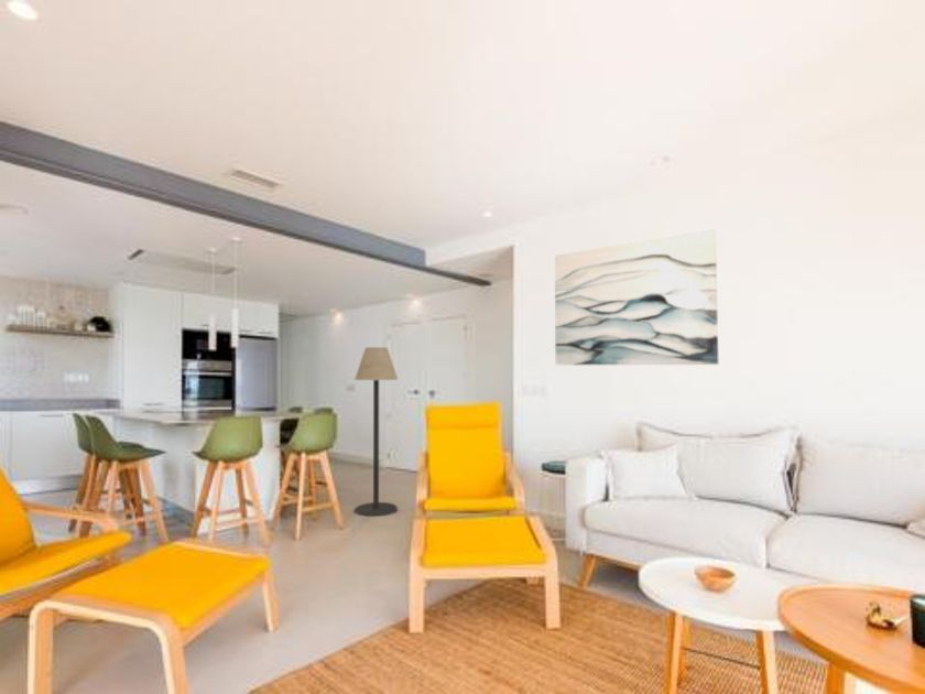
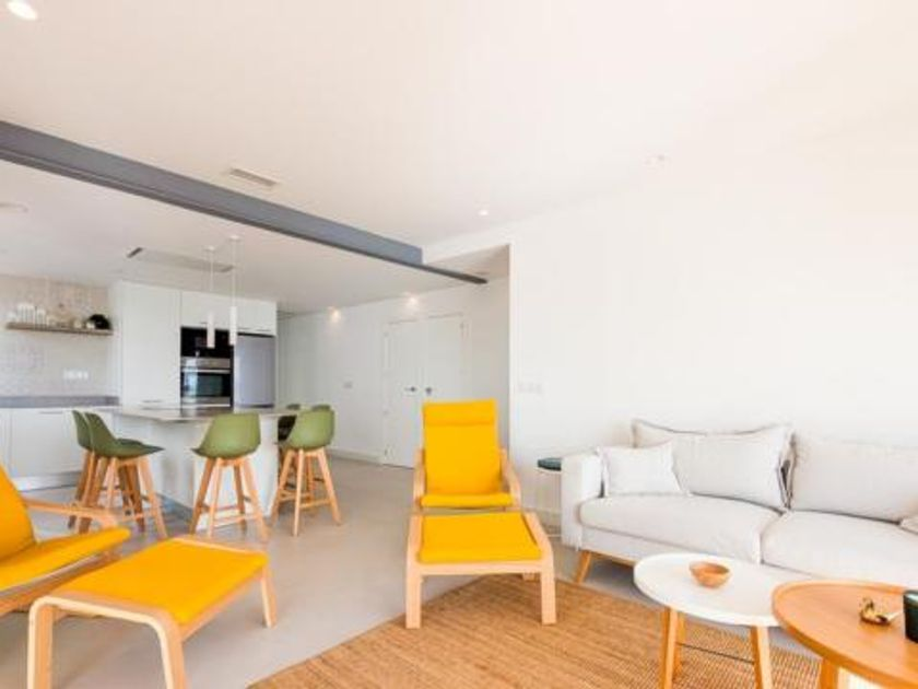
- wall art (628, 303)
- floor lamp (376, 429)
